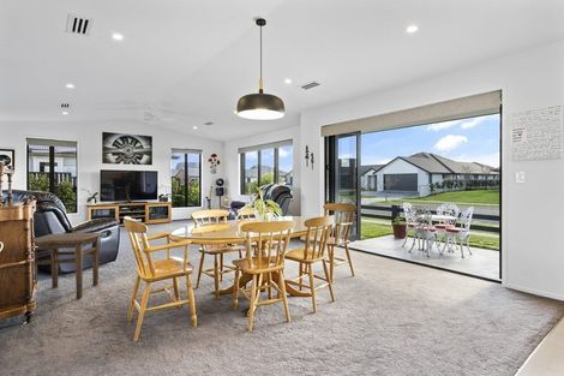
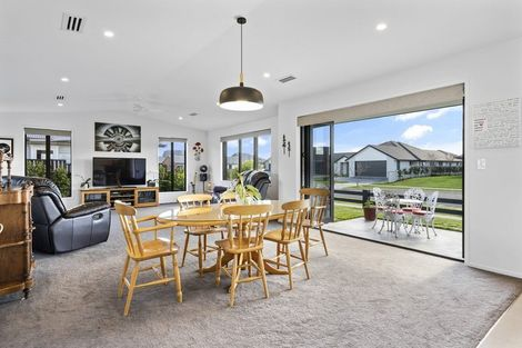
- side table (66, 262)
